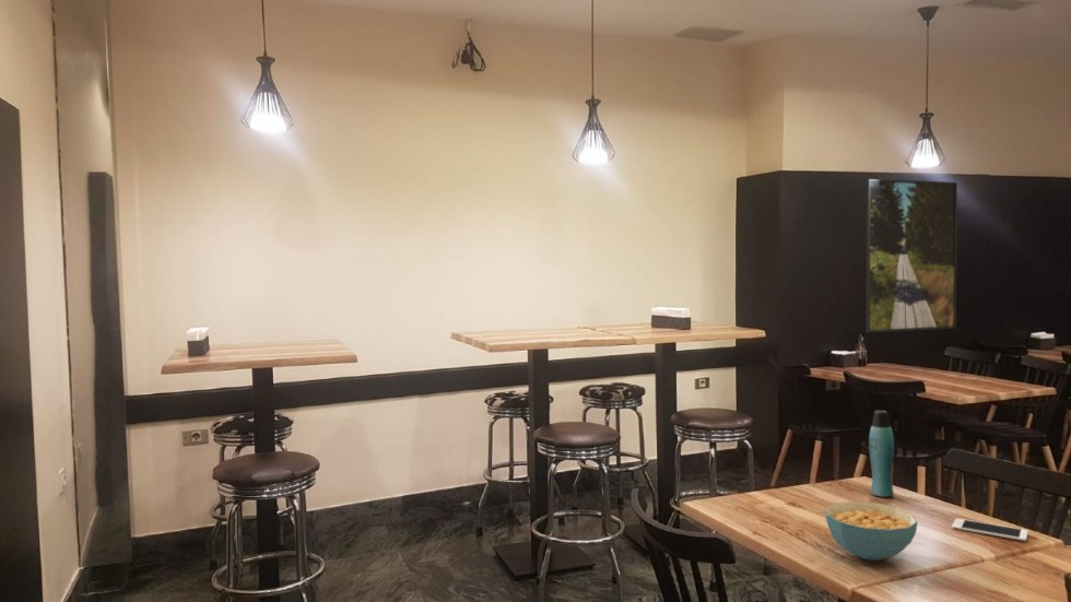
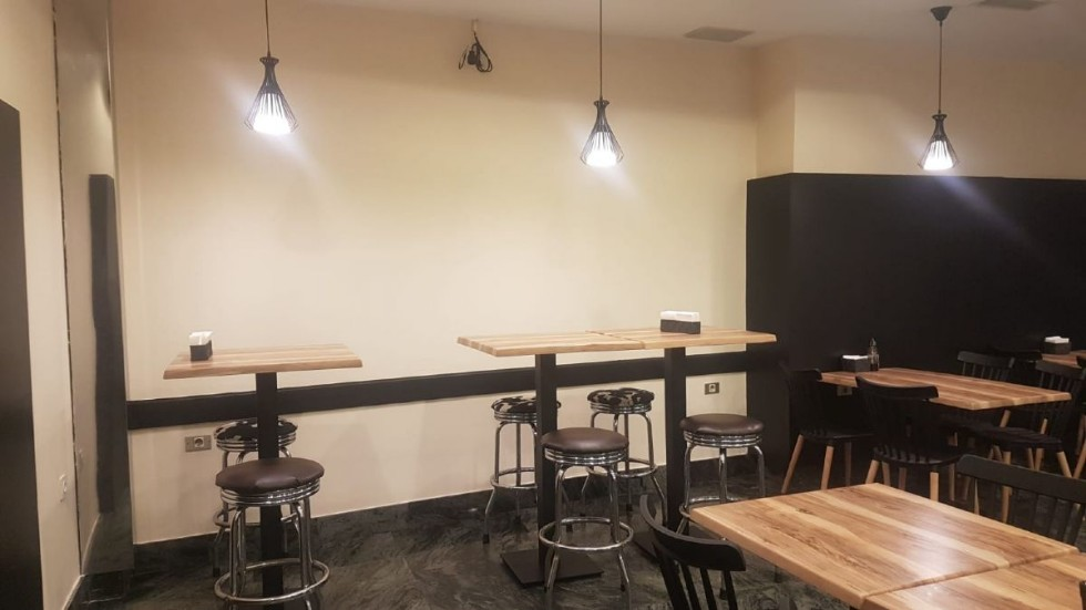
- cereal bowl (869, 535)
- bottle (881, 452)
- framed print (911, 256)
- cell phone (989, 529)
